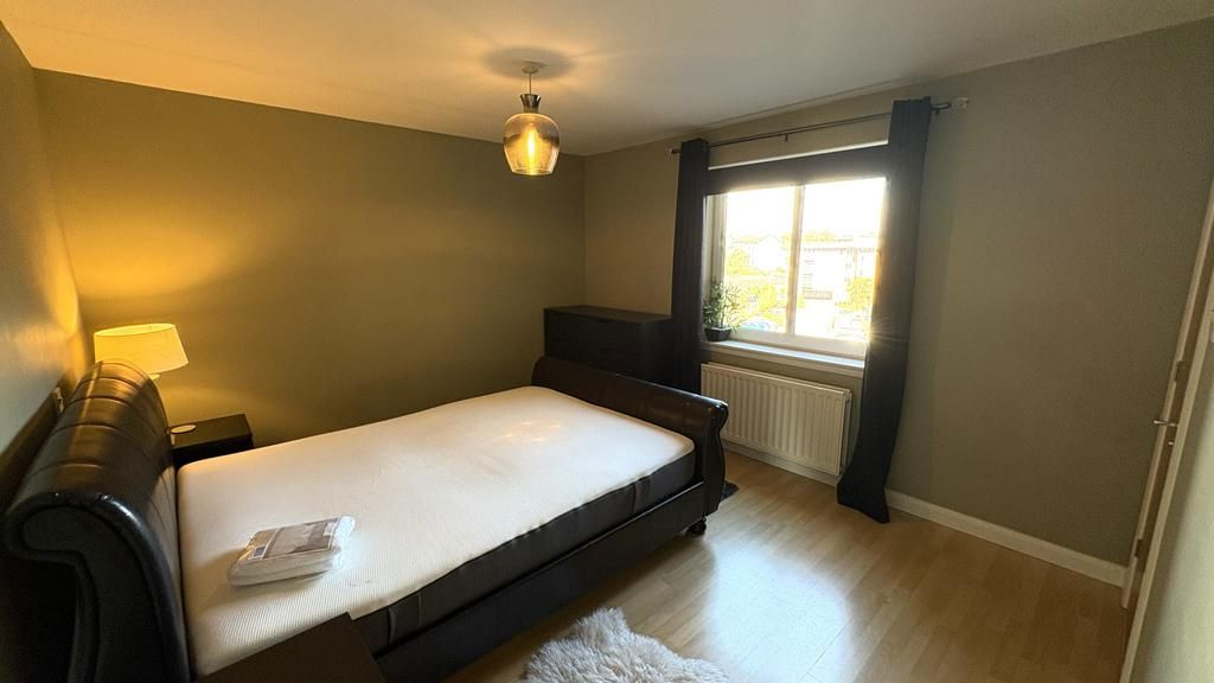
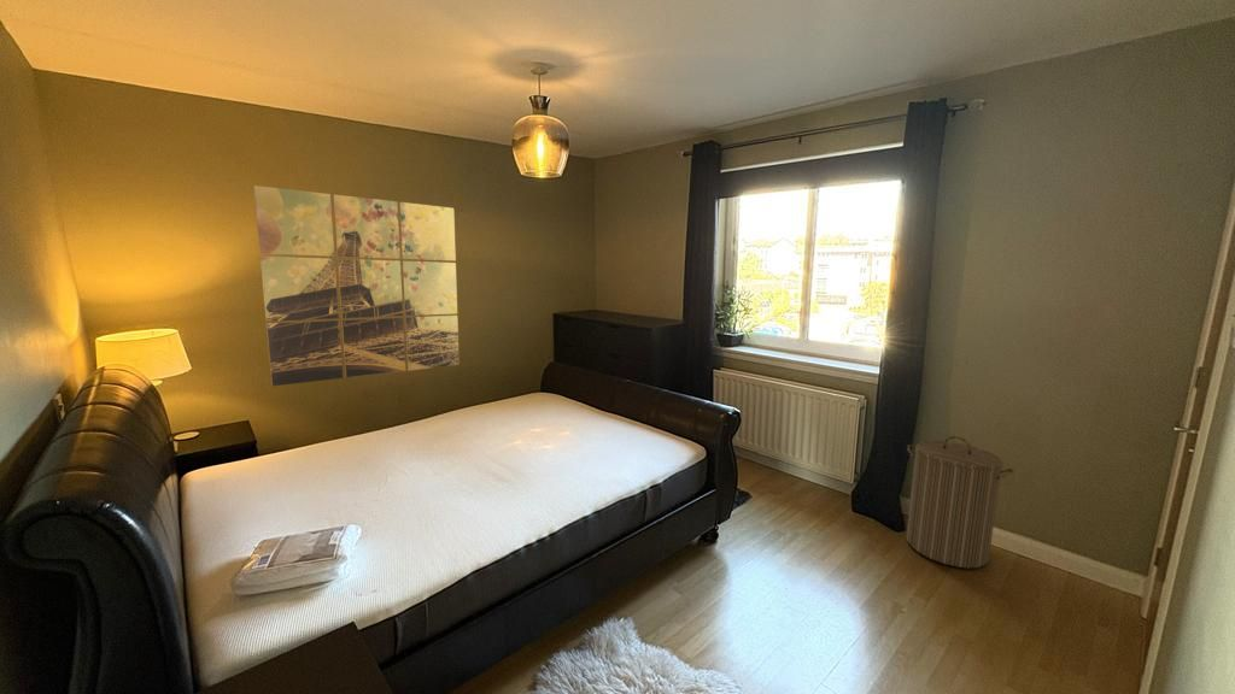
+ wall art (371, 288)
+ laundry hamper (952, 493)
